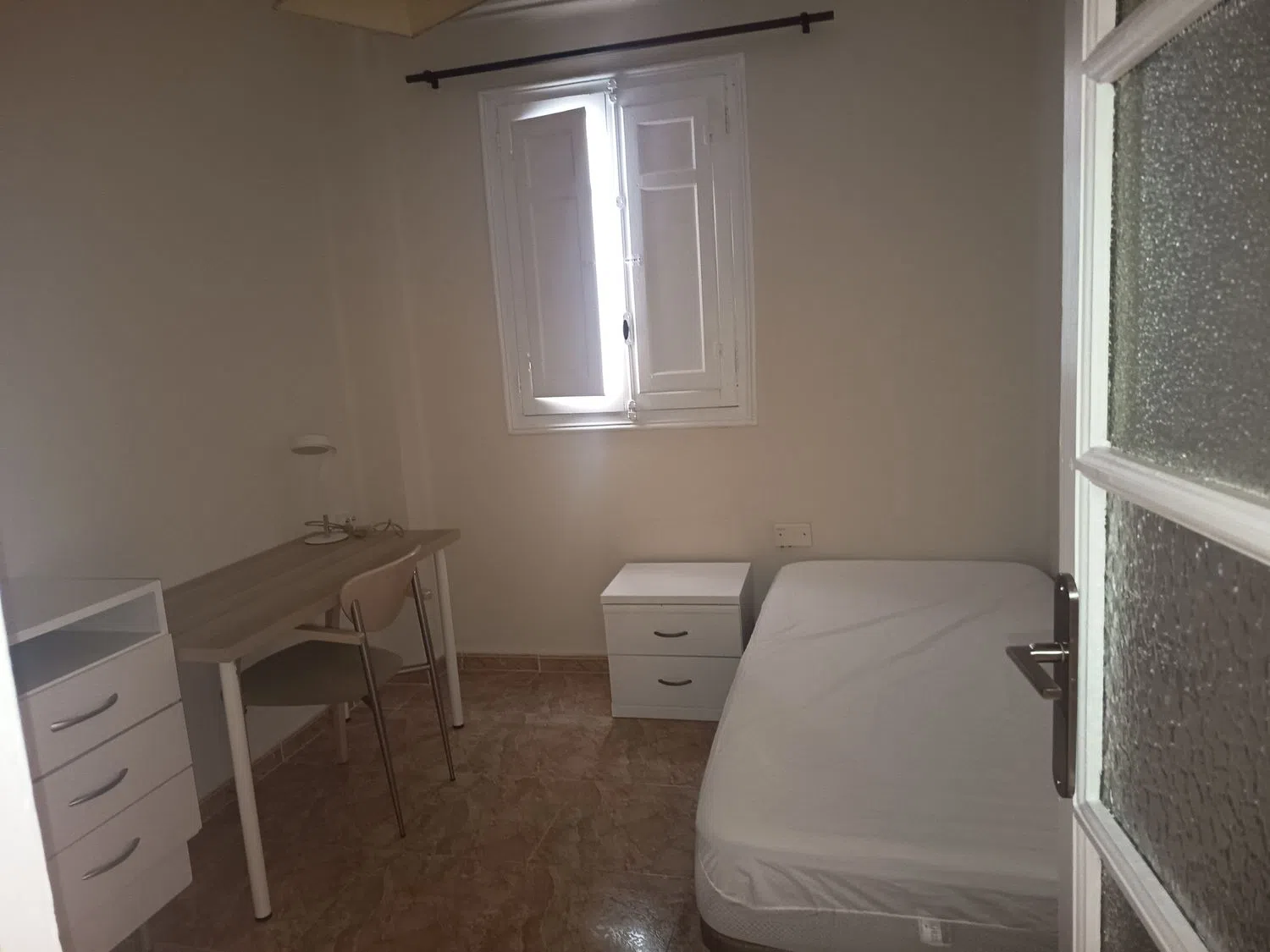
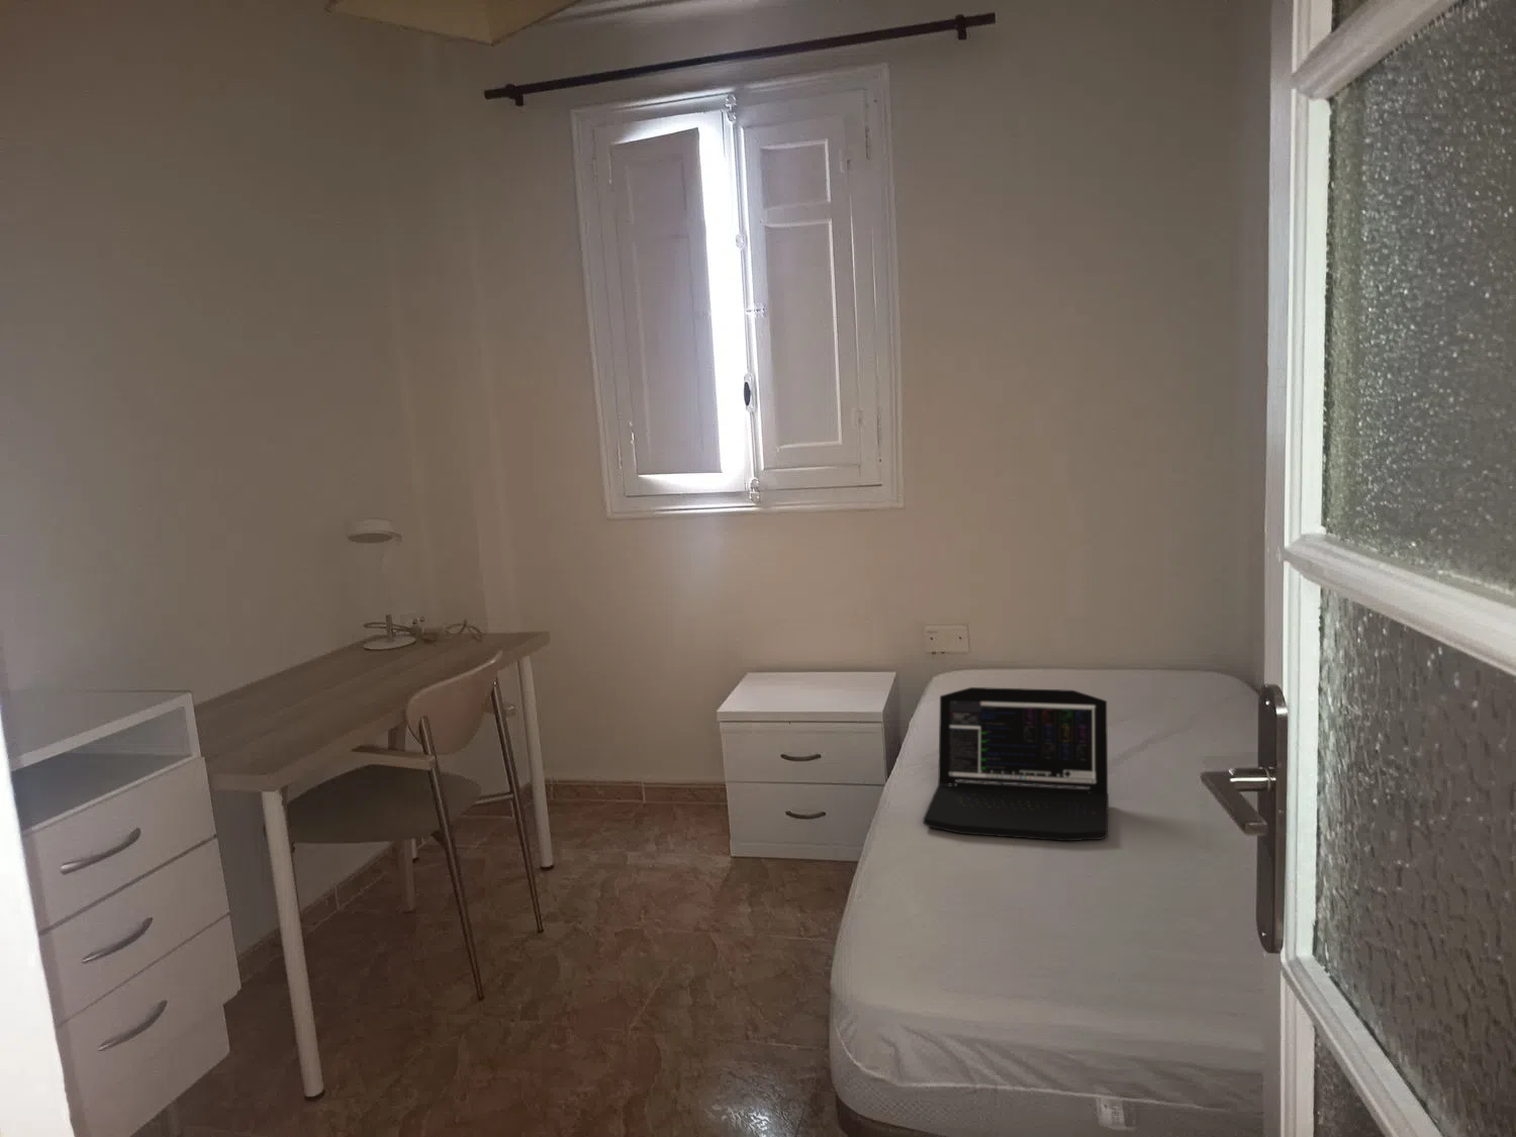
+ laptop (1017, 760)
